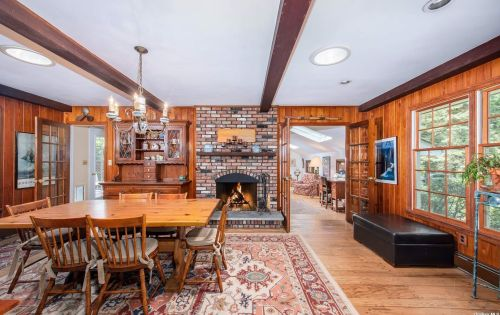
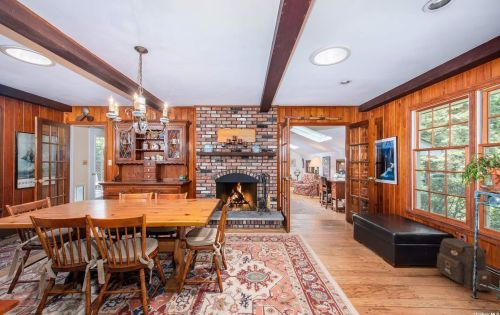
+ backpack (462, 260)
